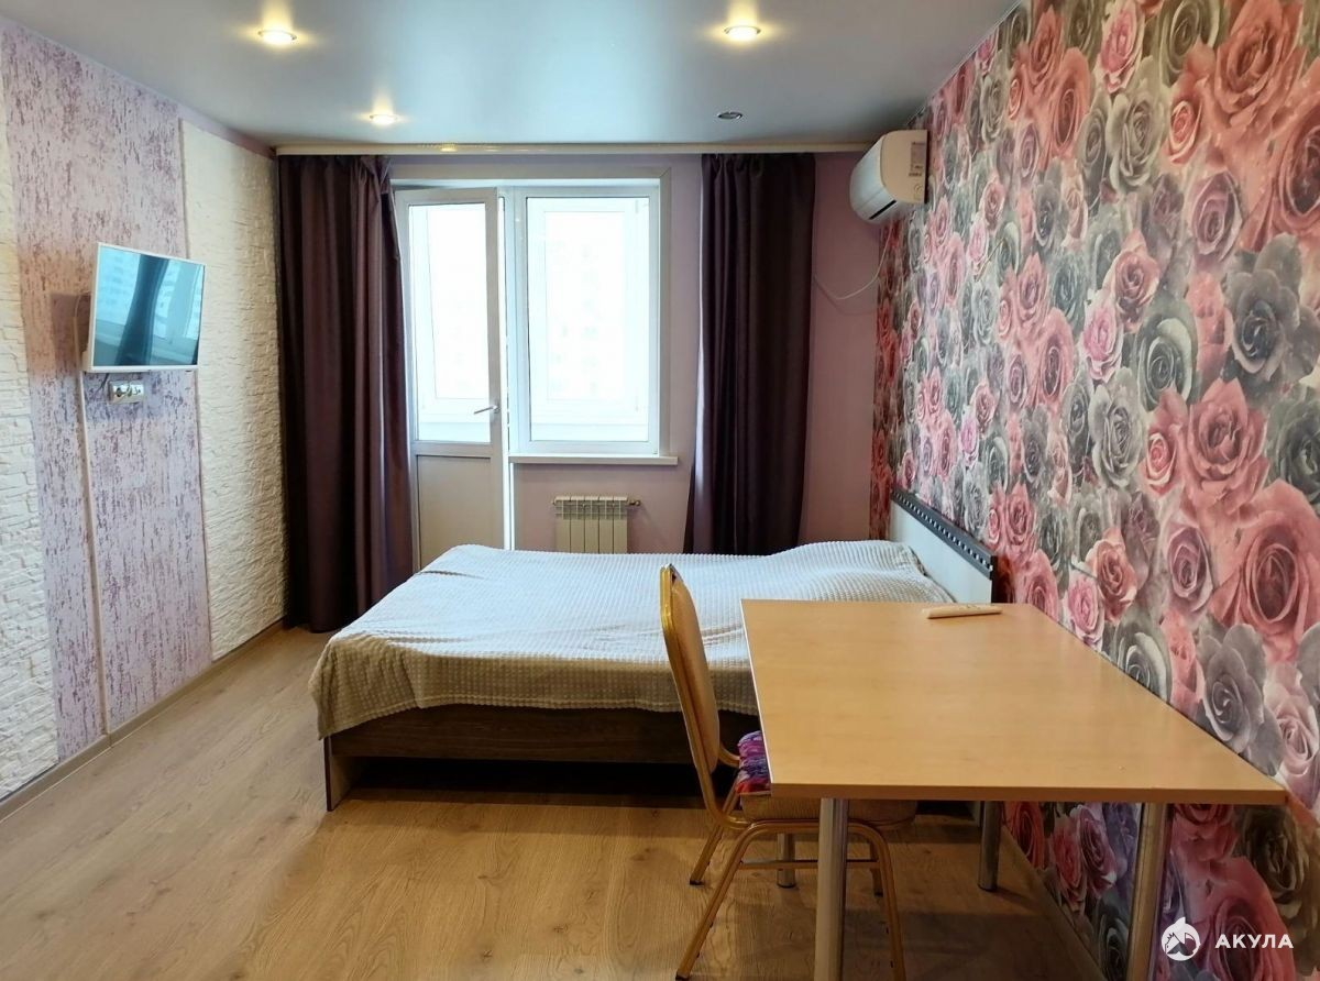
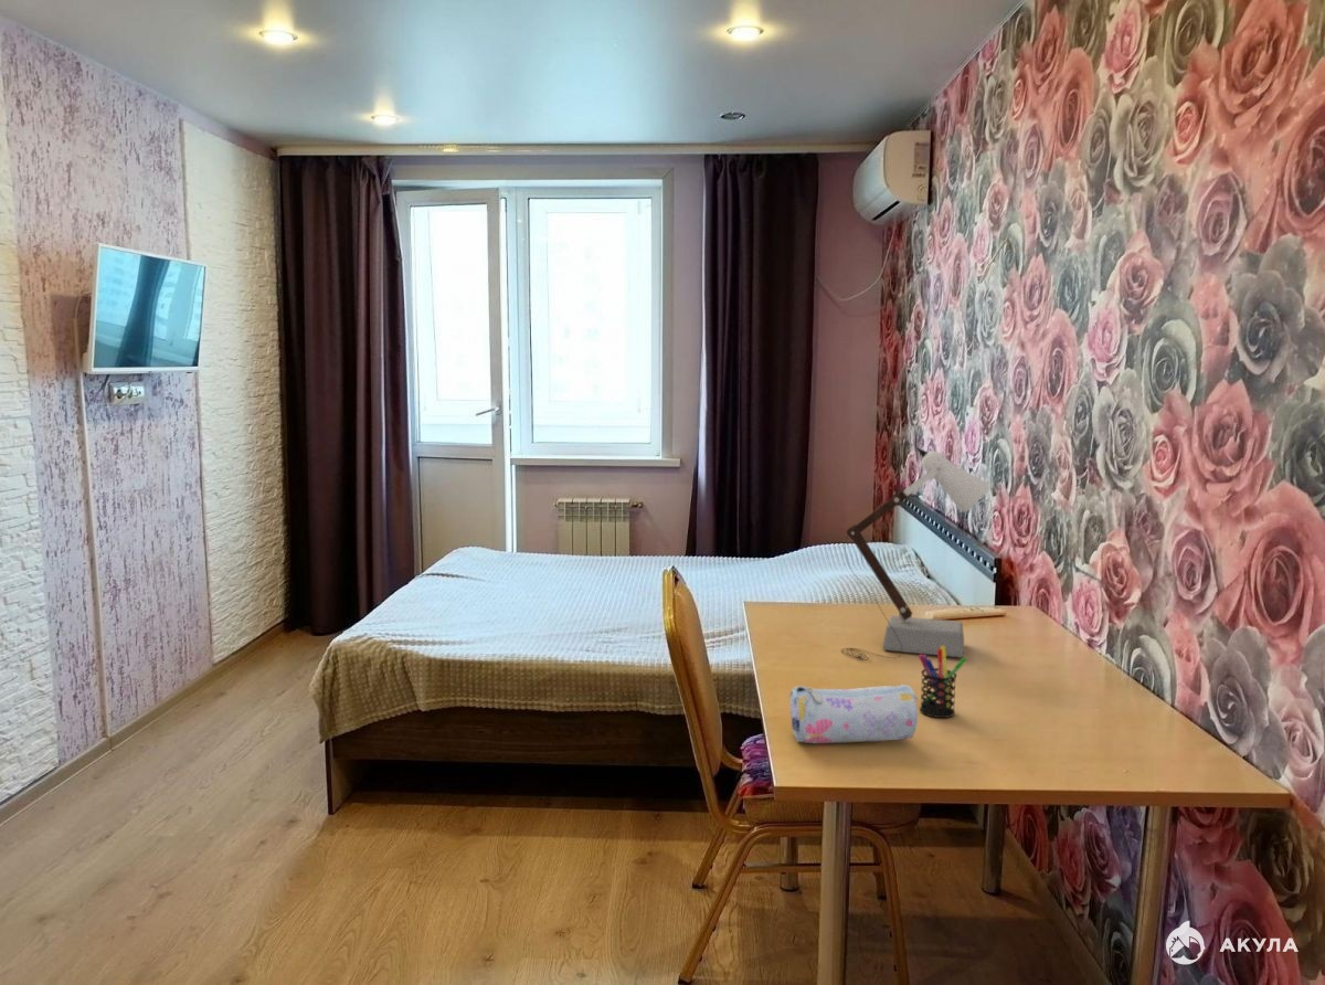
+ desk lamp (881, 565)
+ pencil case (851, 711)
+ pen holder (942, 679)
